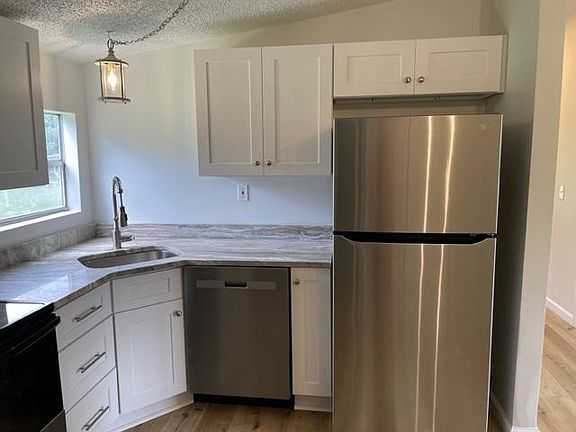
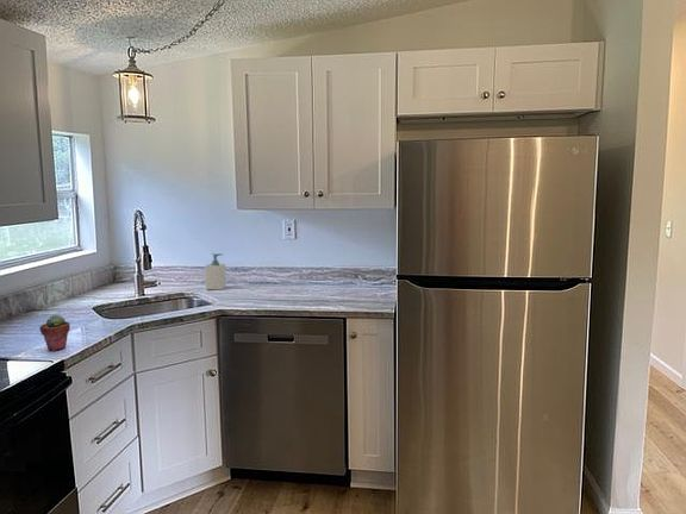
+ soap bottle (216, 270)
+ potted succulent (55, 331)
